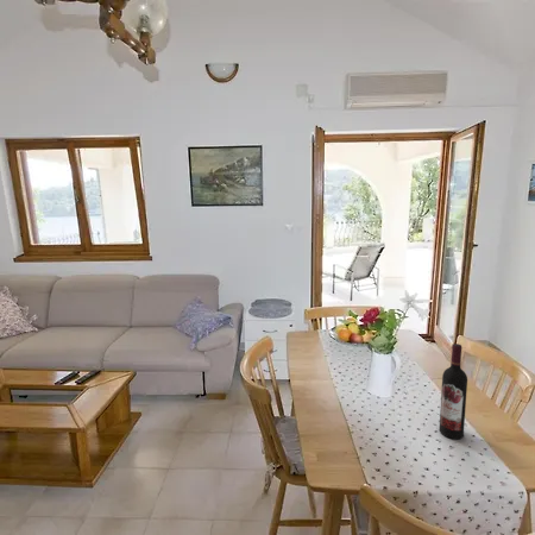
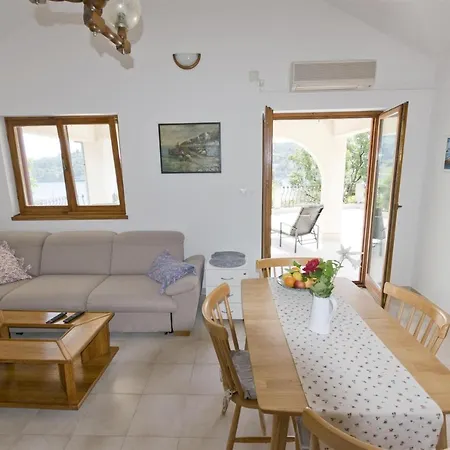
- wine bottle (453, 389)
